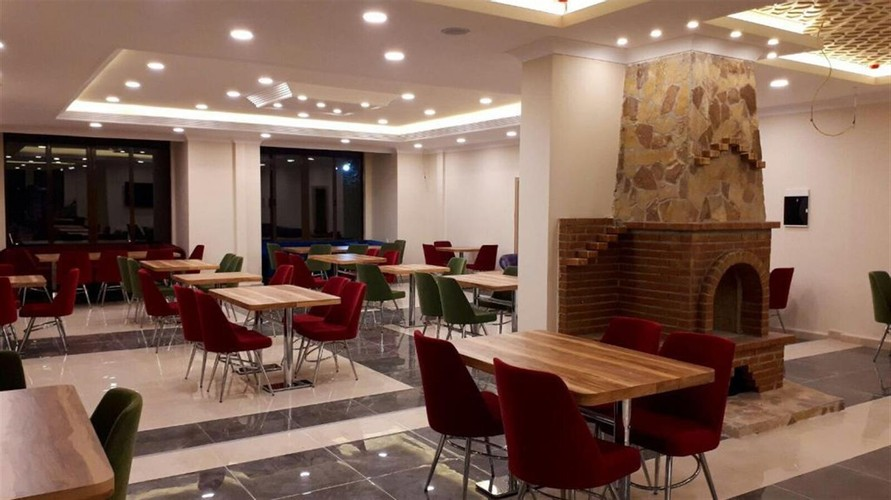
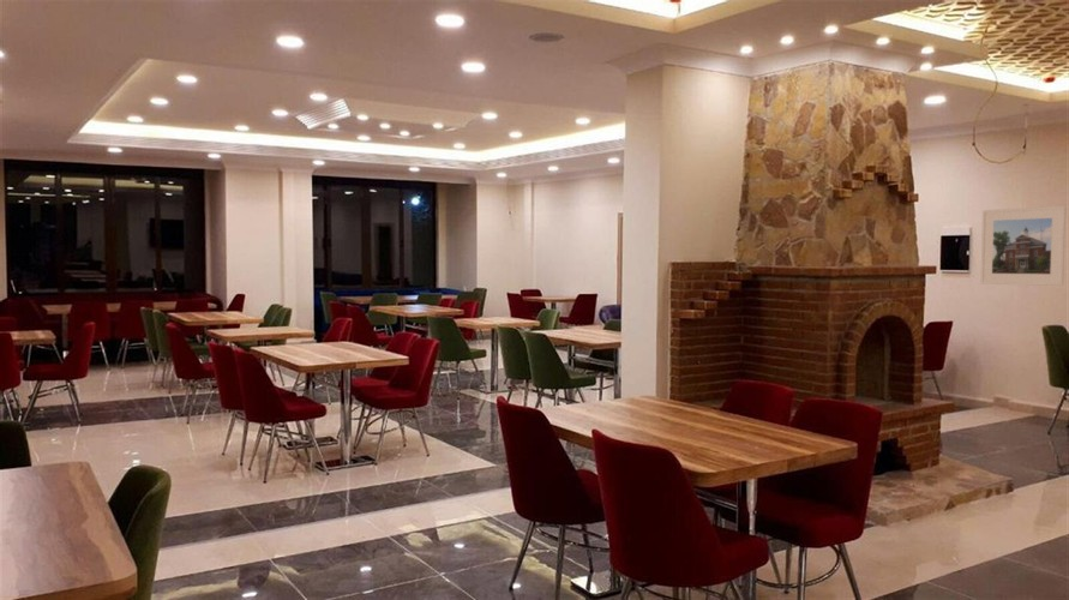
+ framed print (1021, 246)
